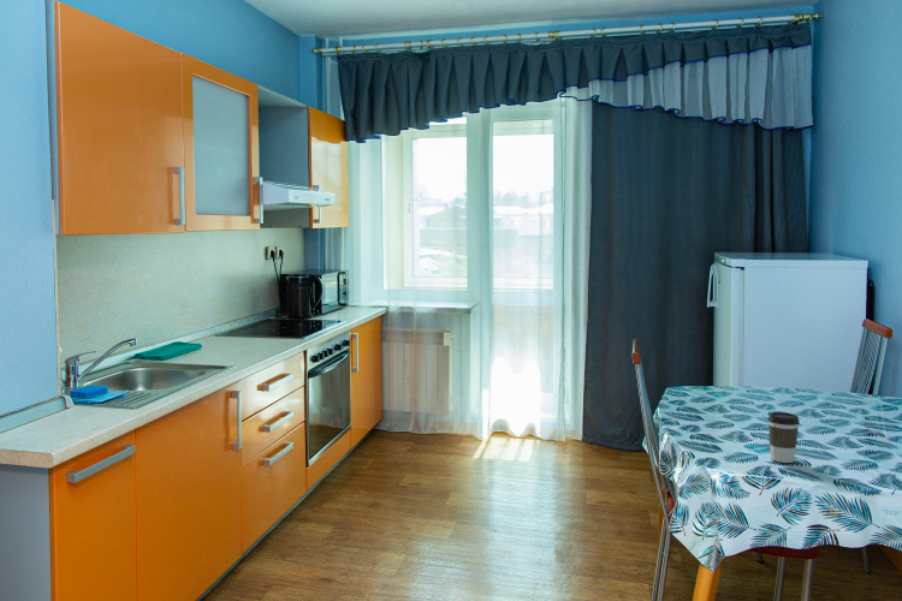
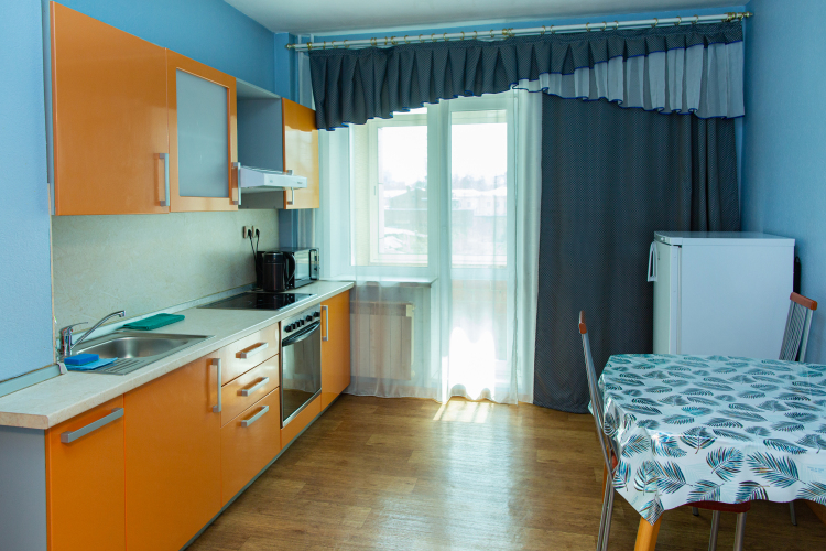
- coffee cup (783, 436)
